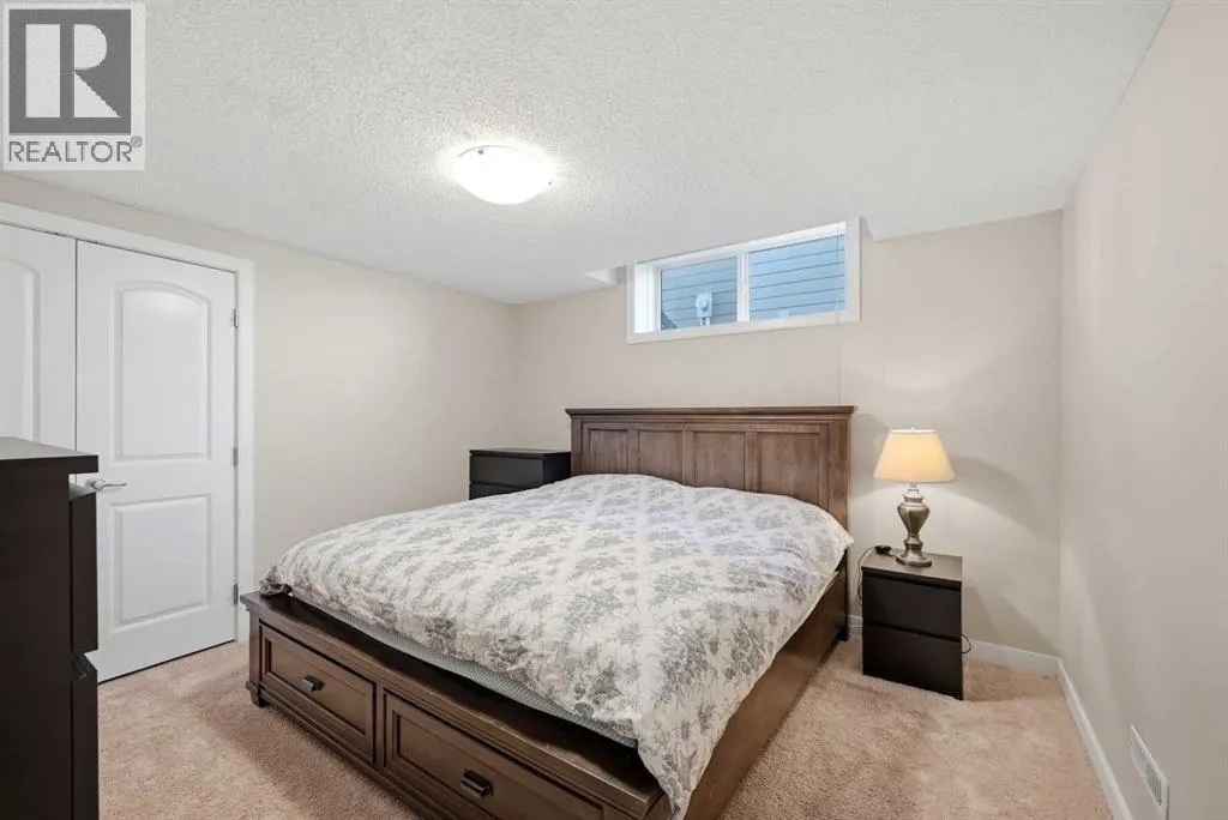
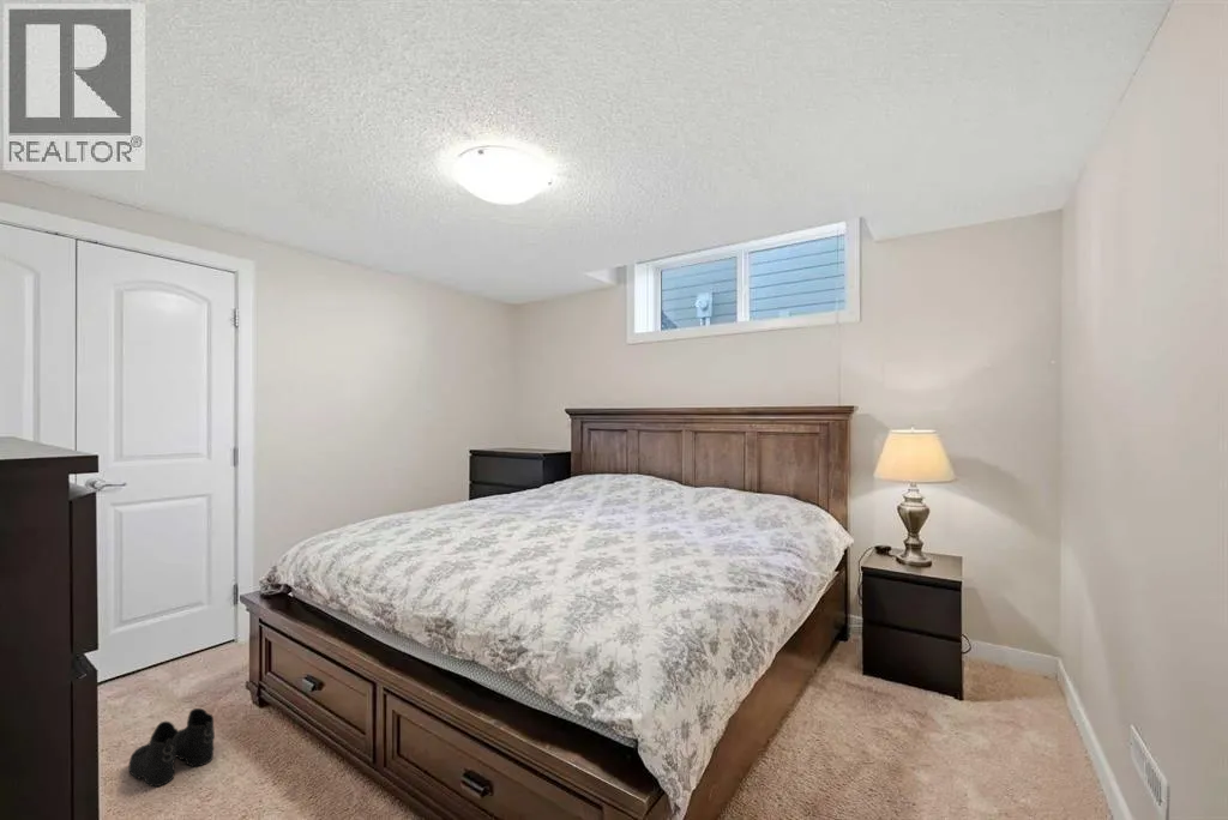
+ boots (173, 737)
